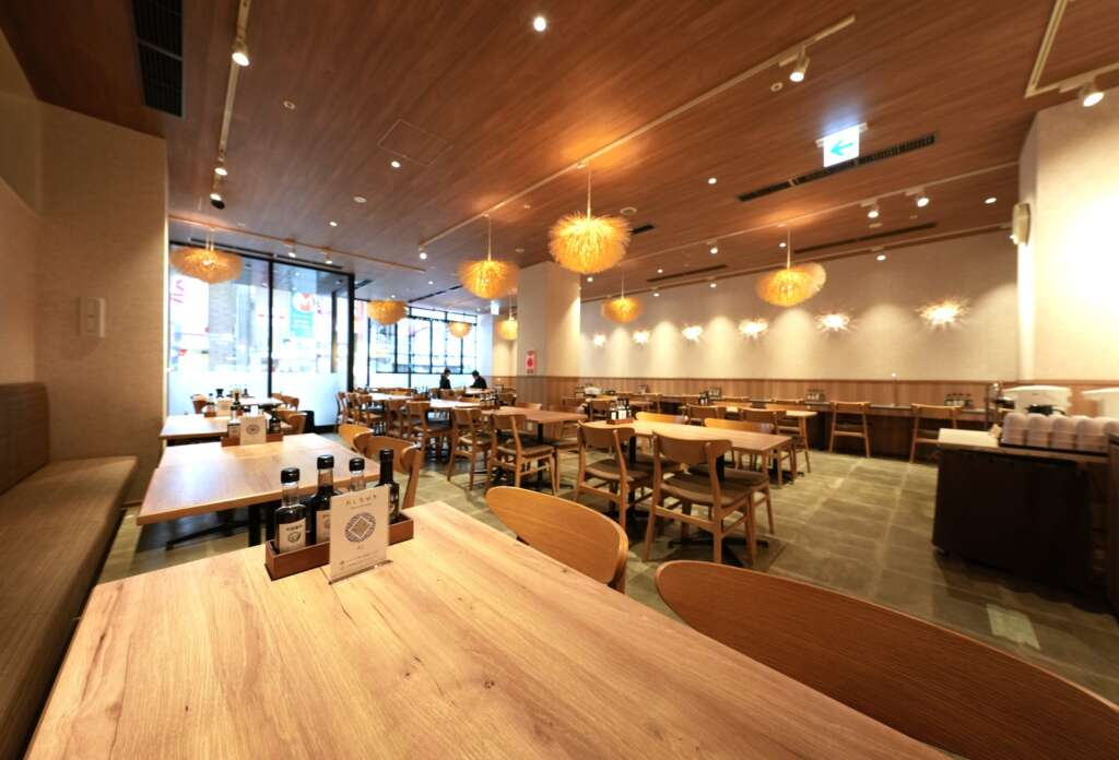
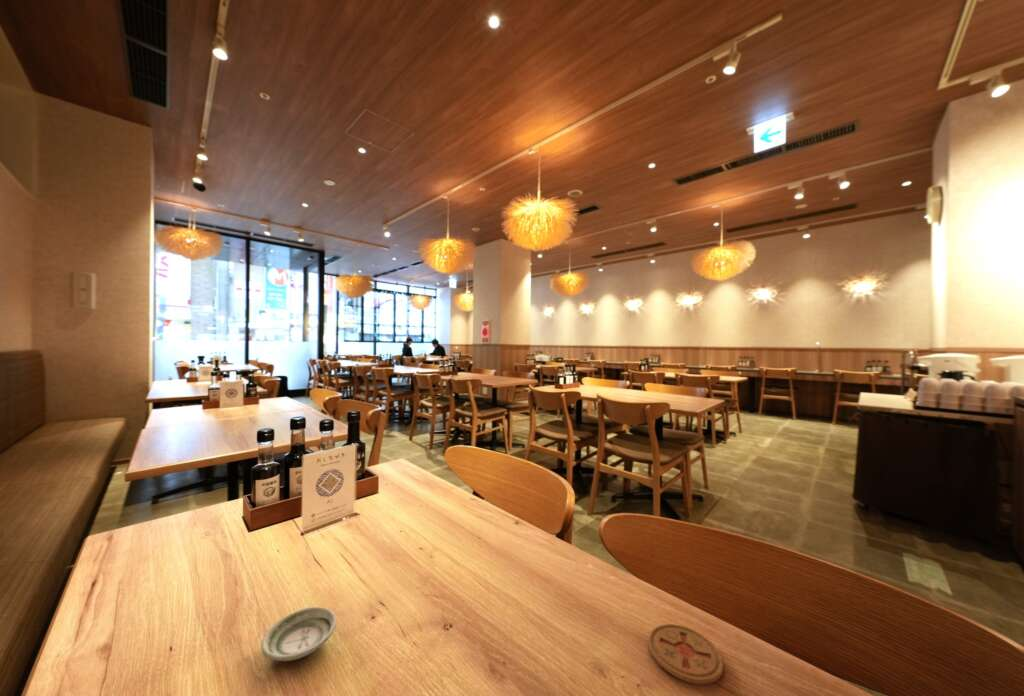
+ coaster (684, 651)
+ saucer (300, 637)
